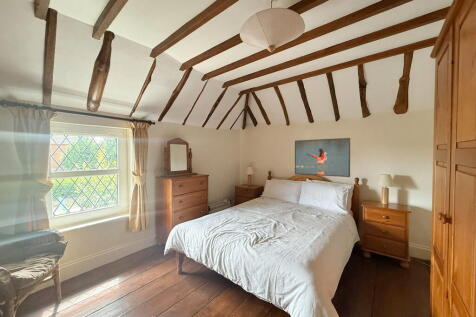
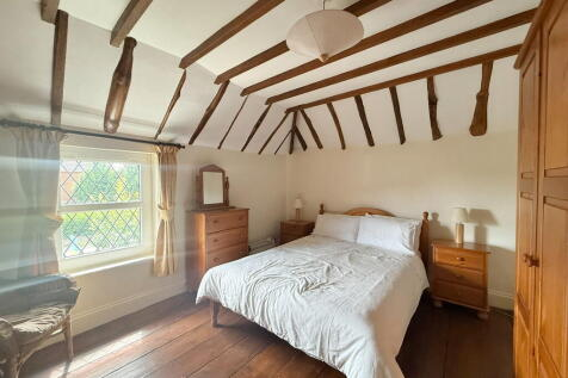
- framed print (320, 157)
